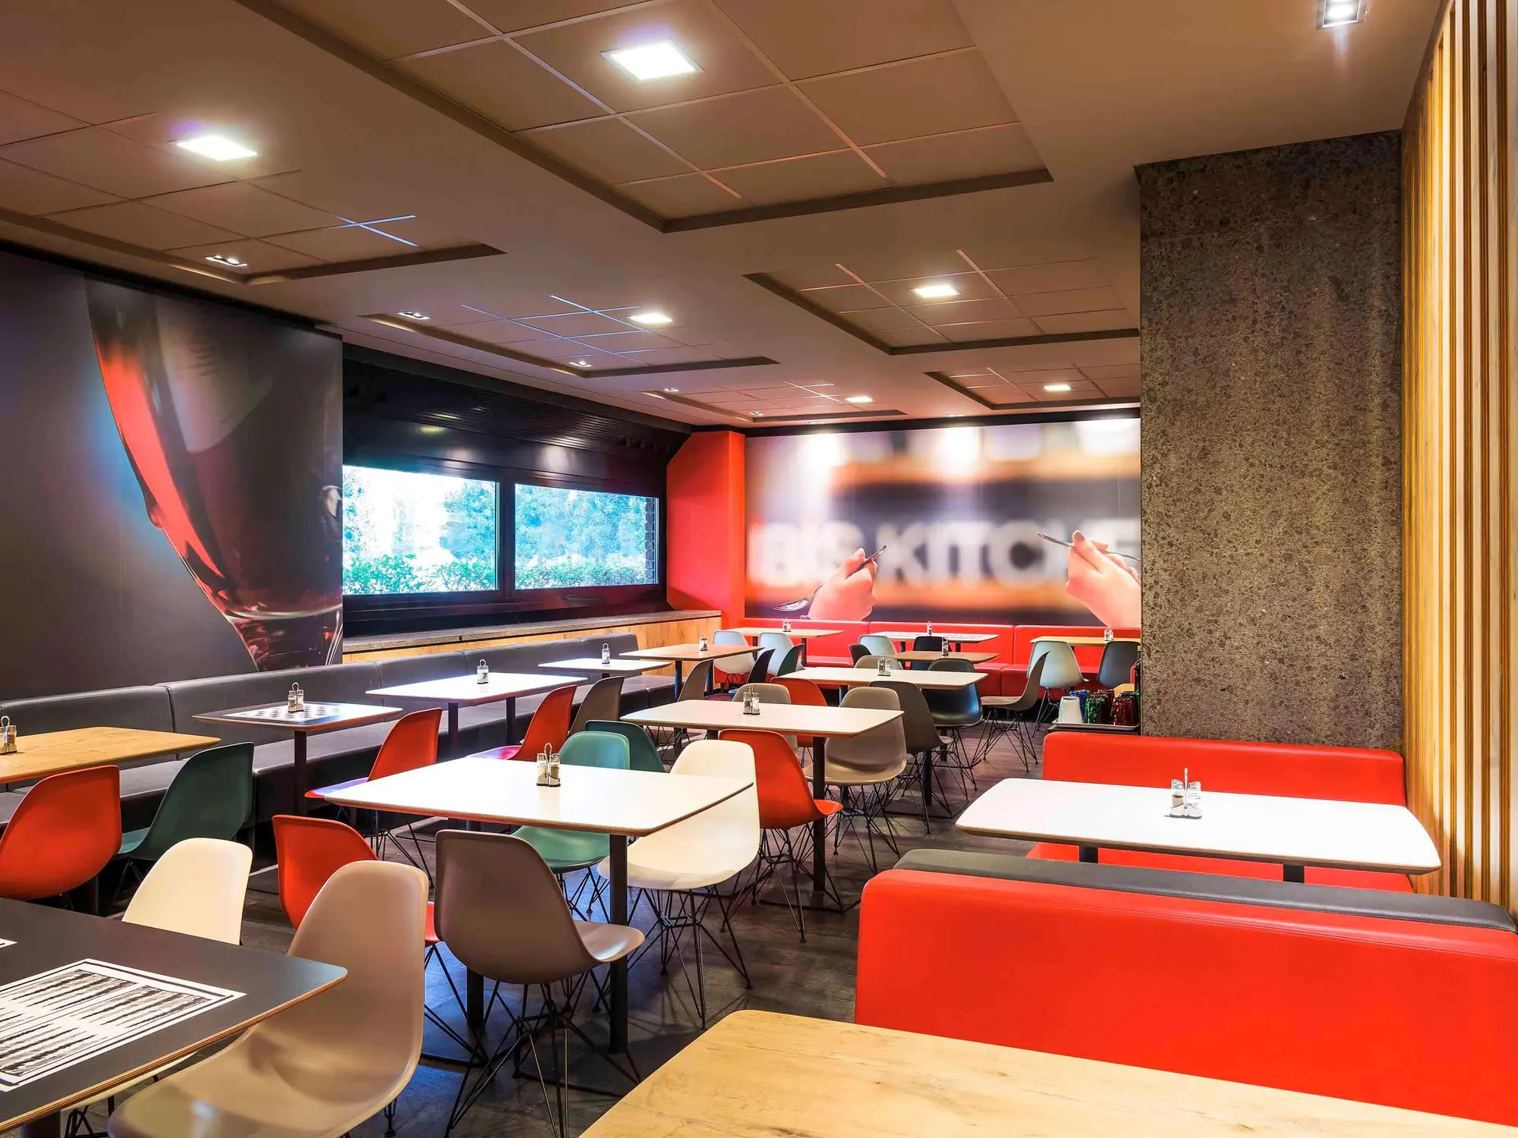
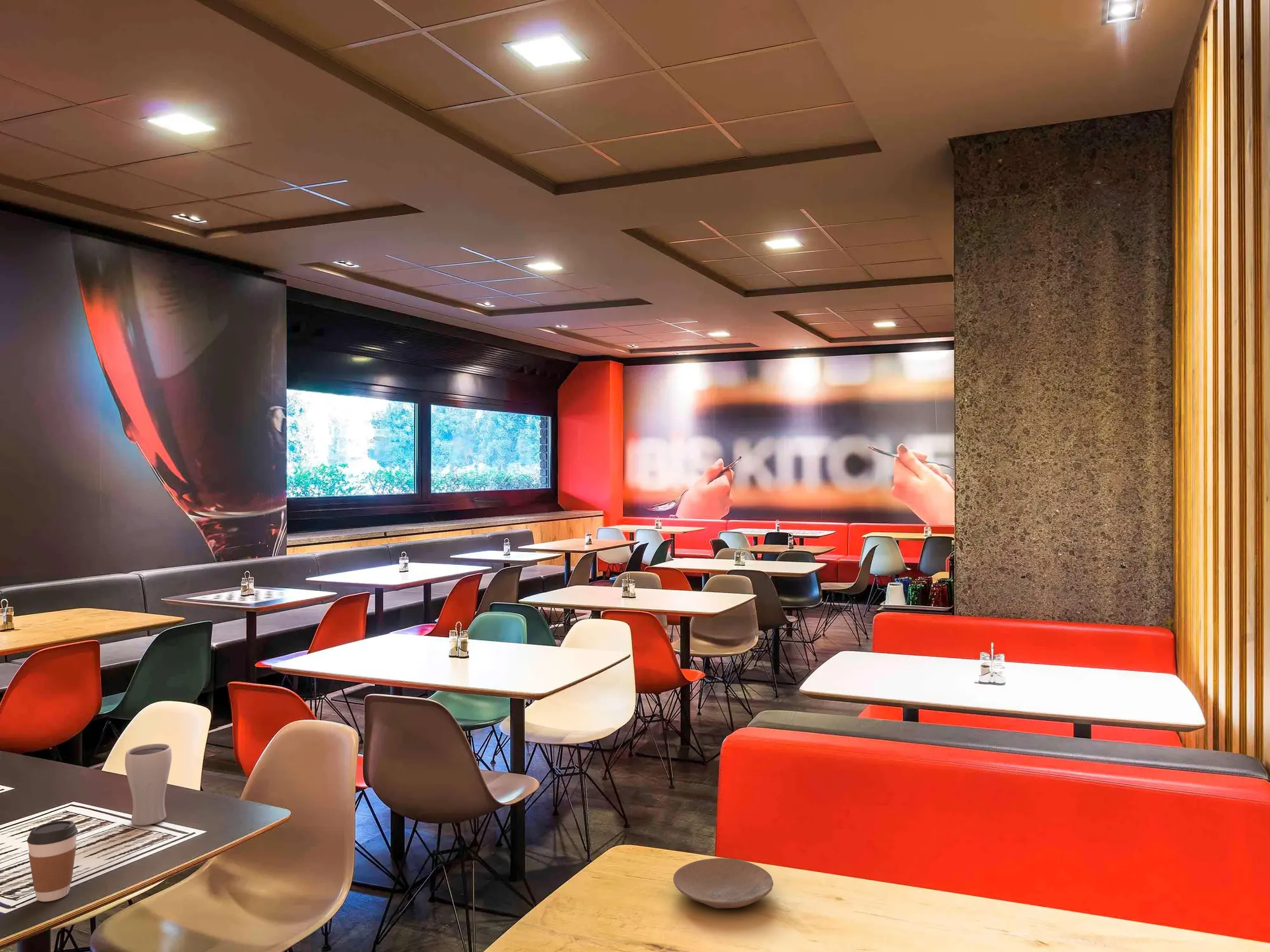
+ coffee cup (53, 861)
+ drinking glass (149, 785)
+ plate (723, 887)
